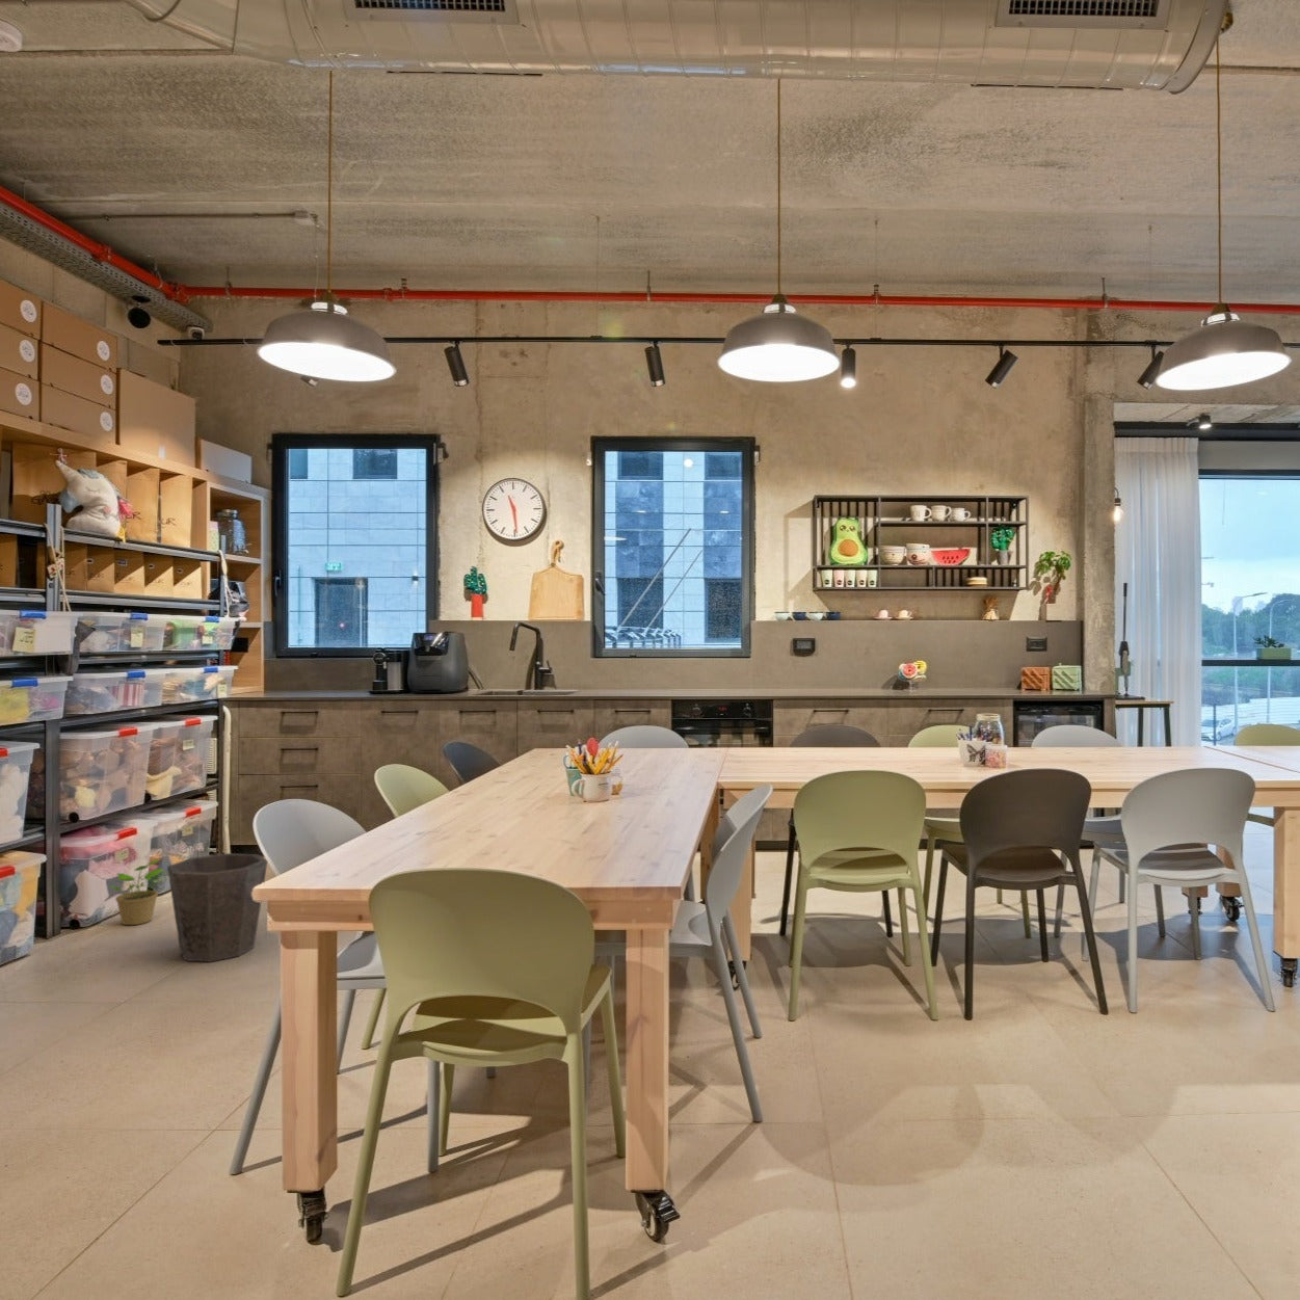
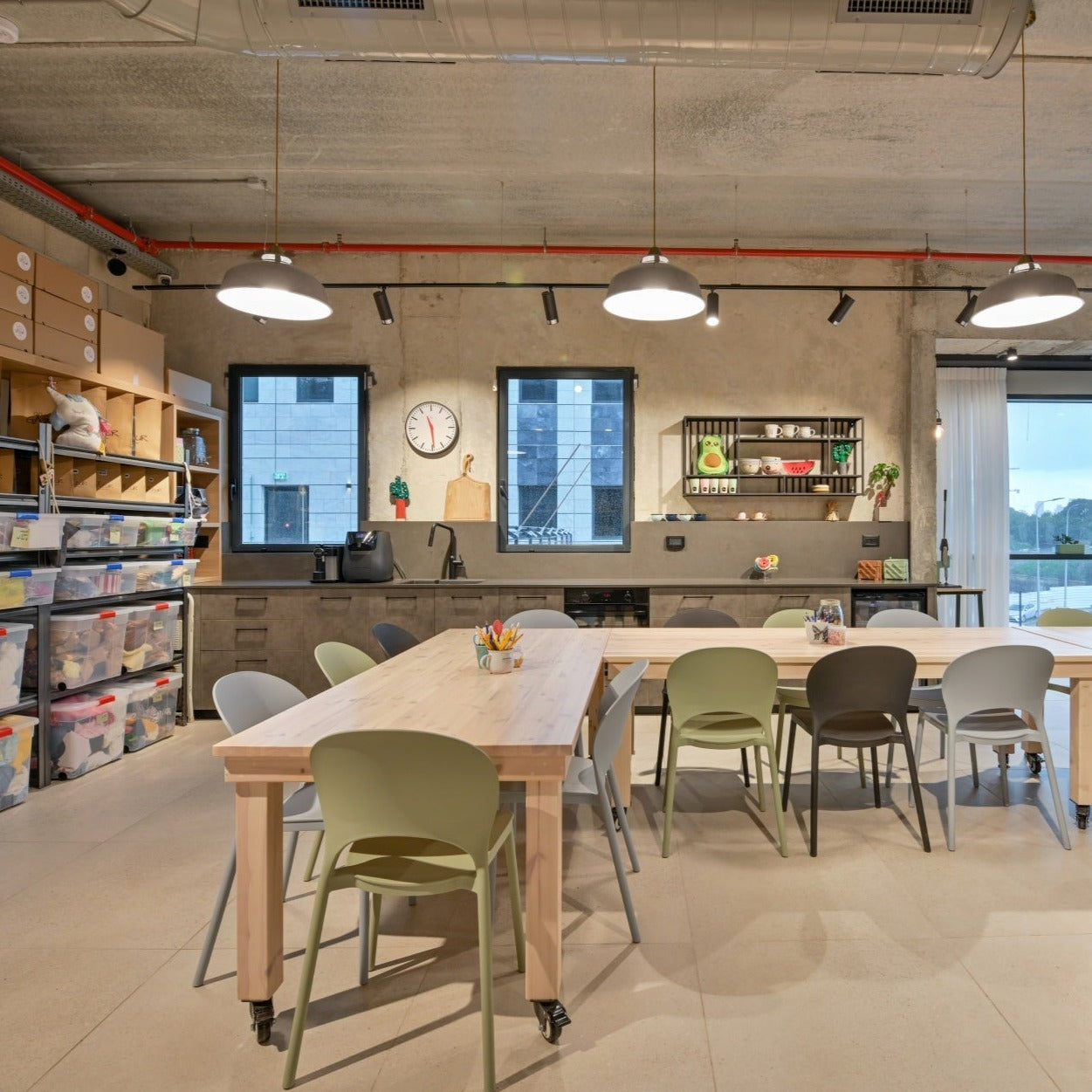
- waste bin (217, 906)
- potted plant (135, 892)
